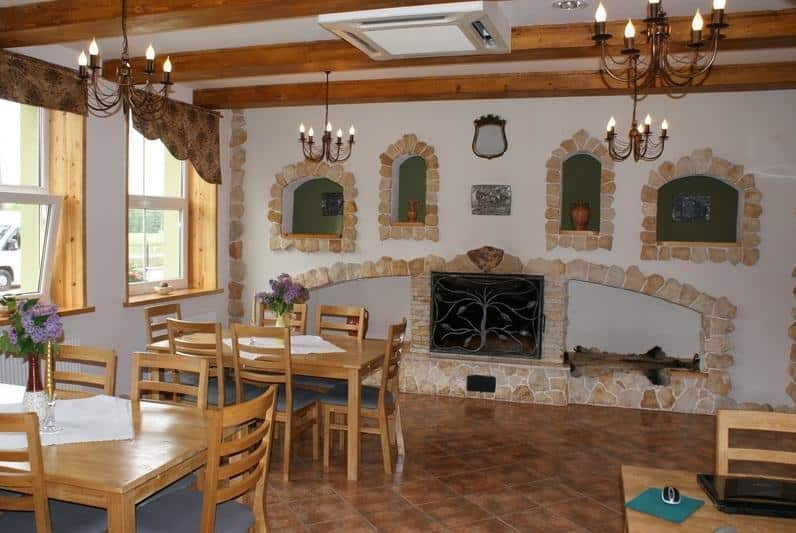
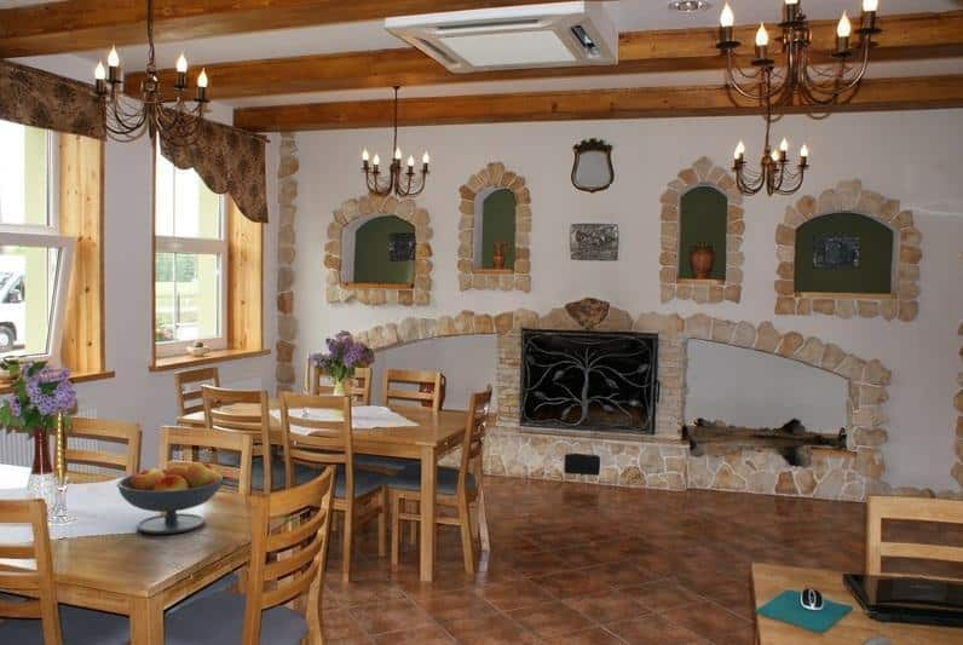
+ fruit bowl (171, 494)
